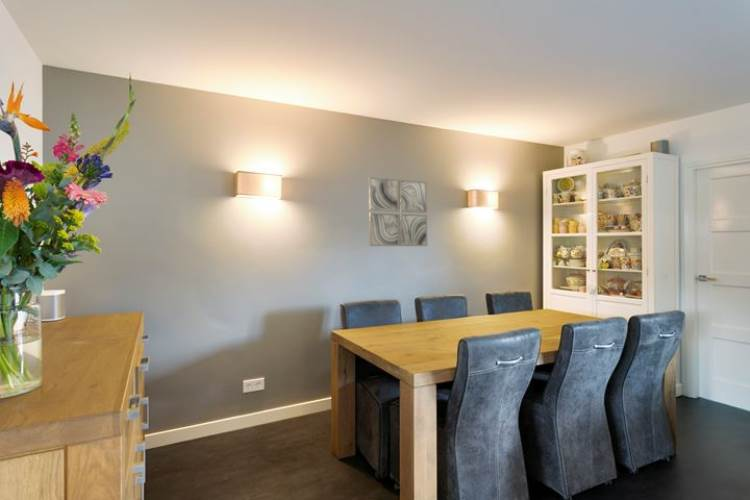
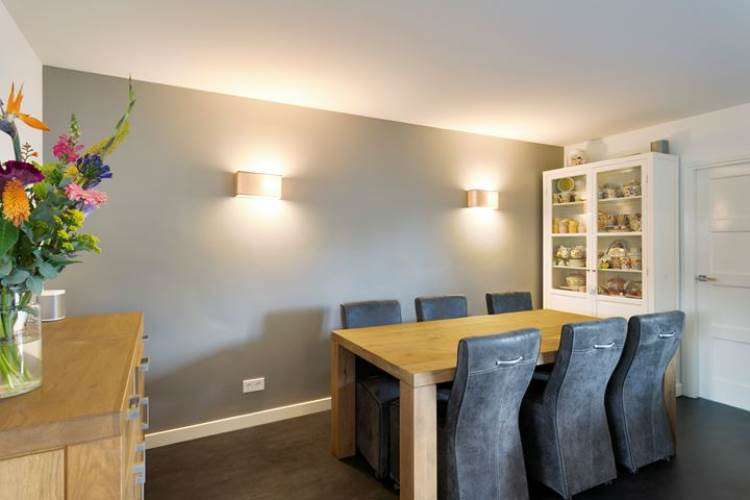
- wall art (398, 211)
